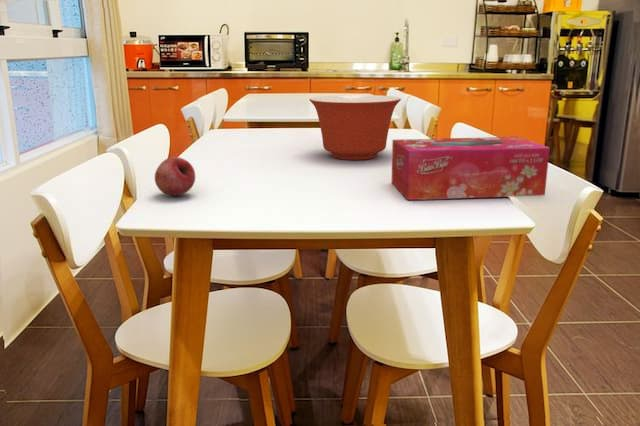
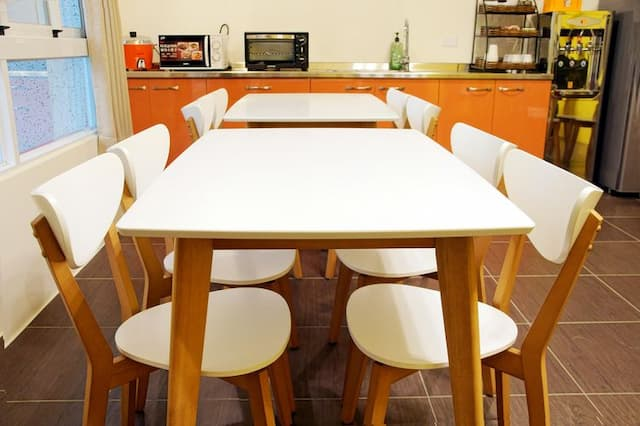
- fruit (174, 176)
- tissue box (465, 166)
- mixing bowl (354, 127)
